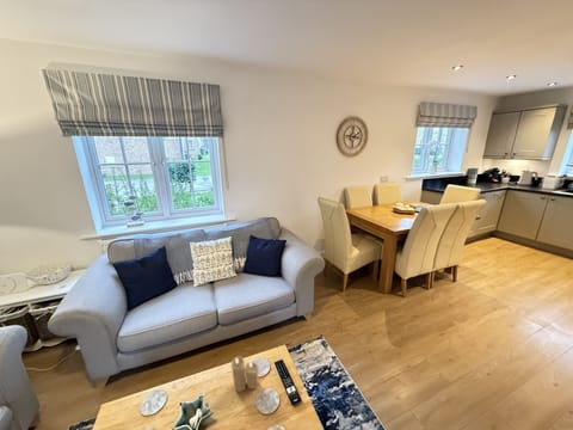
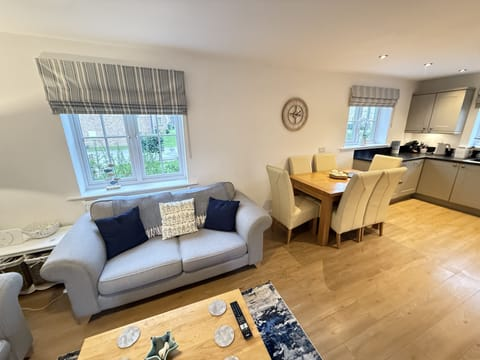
- candle (245, 370)
